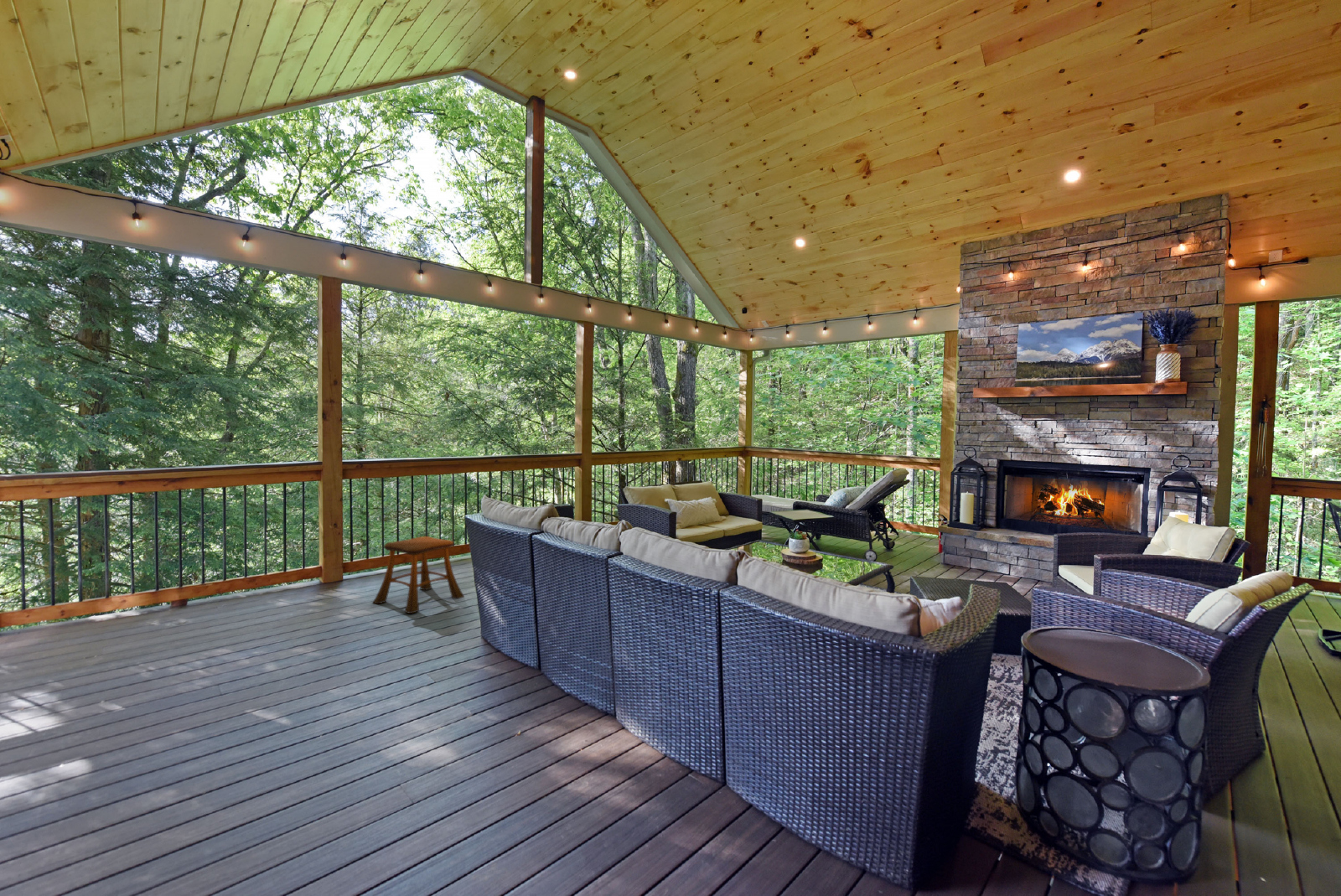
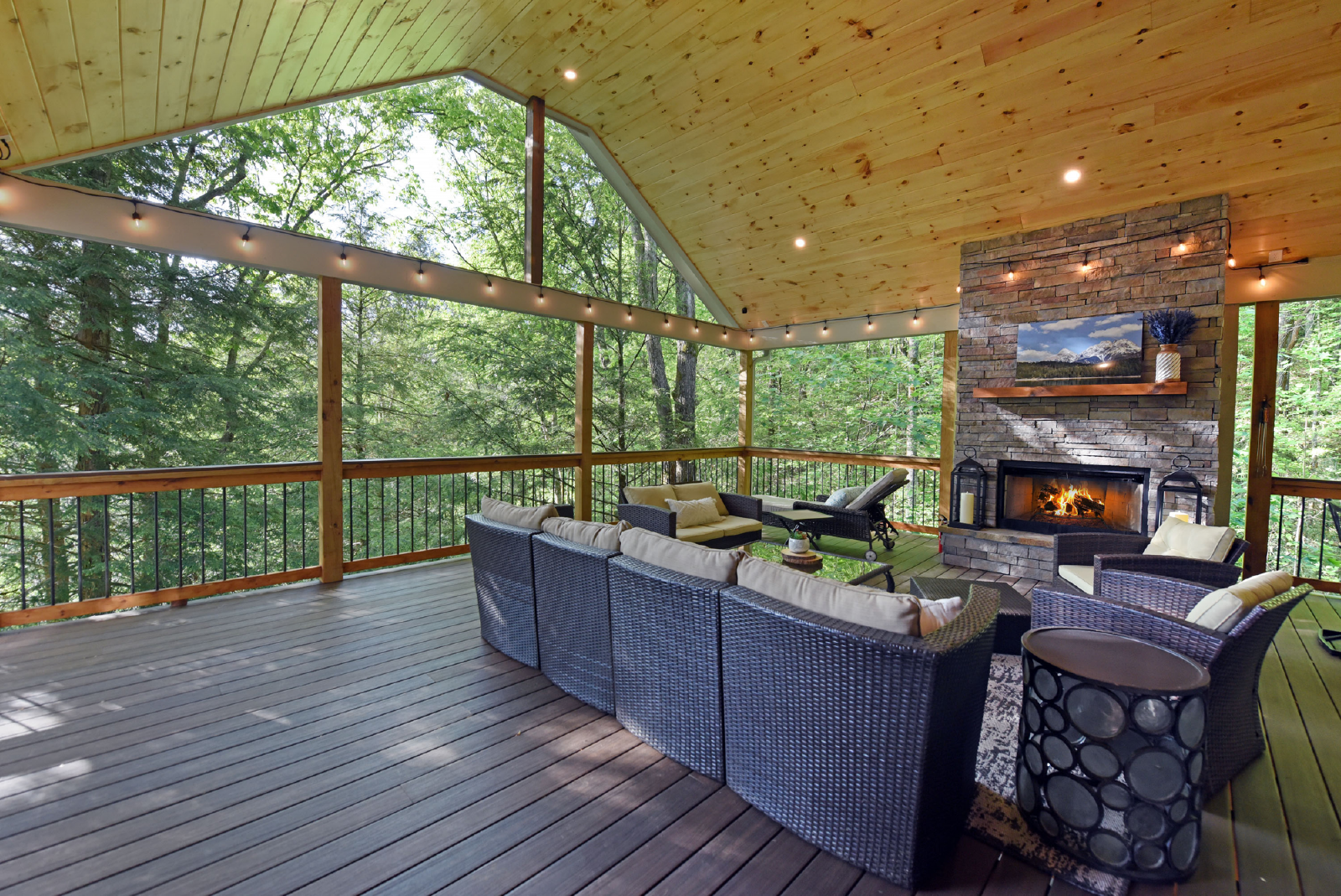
- stool (420, 571)
